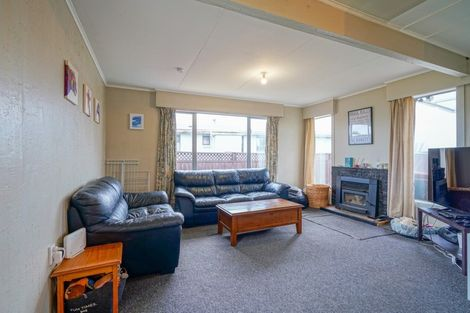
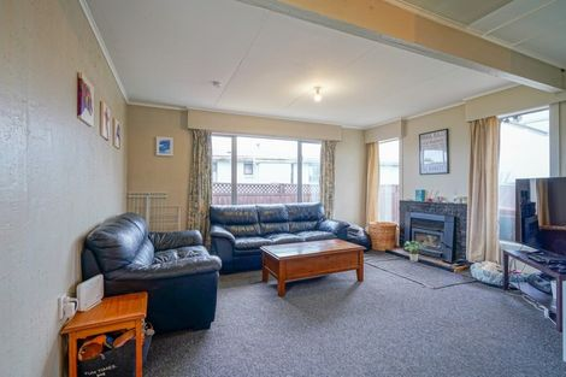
+ potted plant (412, 251)
